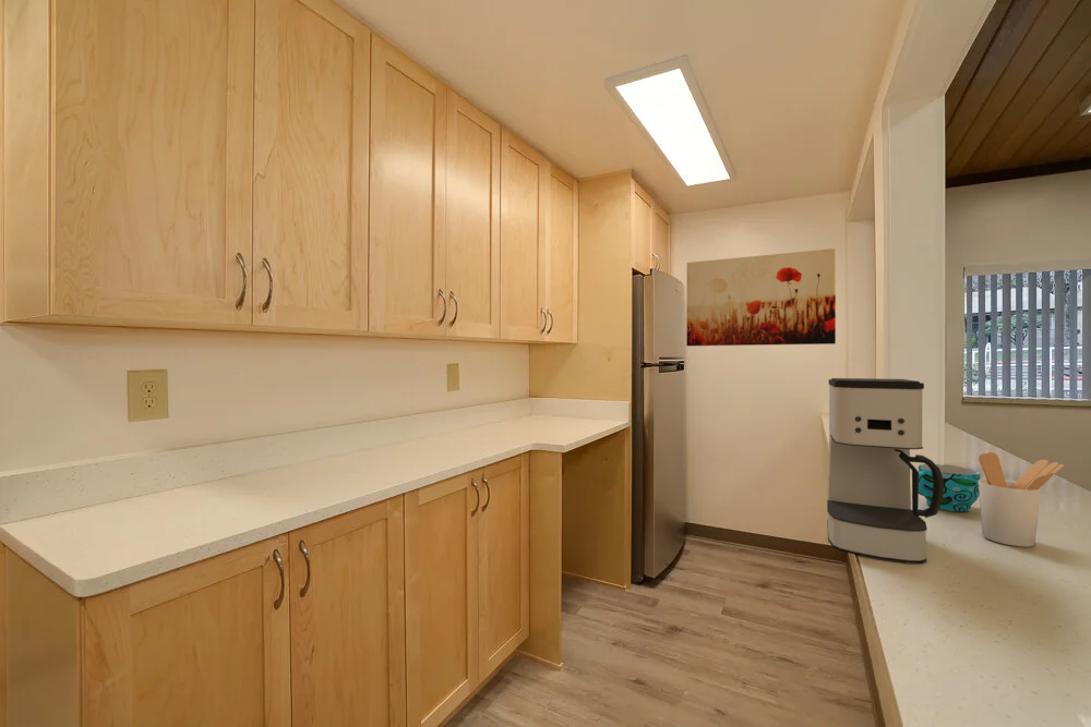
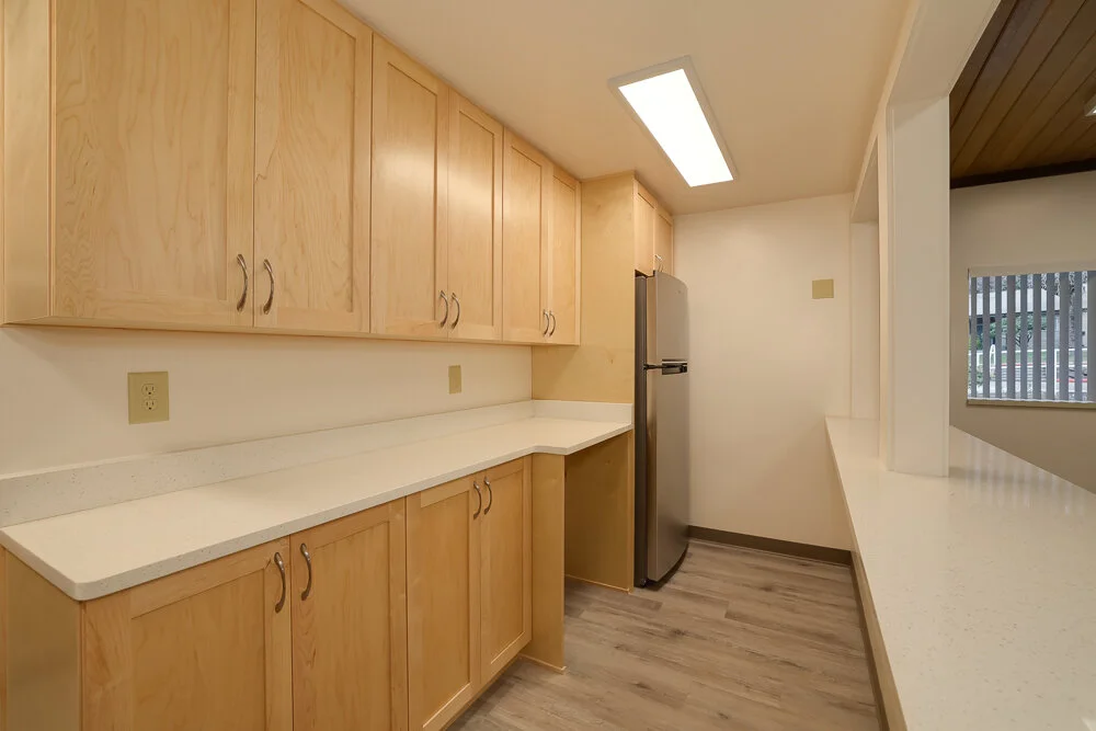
- coffee maker (880, 461)
- wall art (756, 300)
- utensil holder (1020, 498)
- cup (946, 488)
